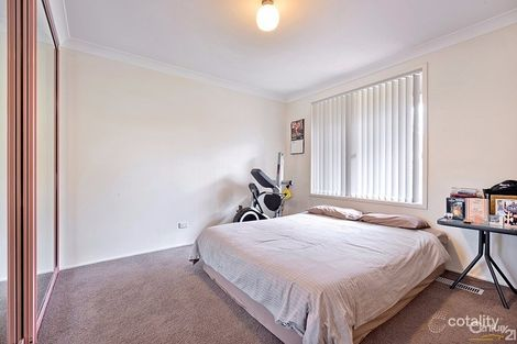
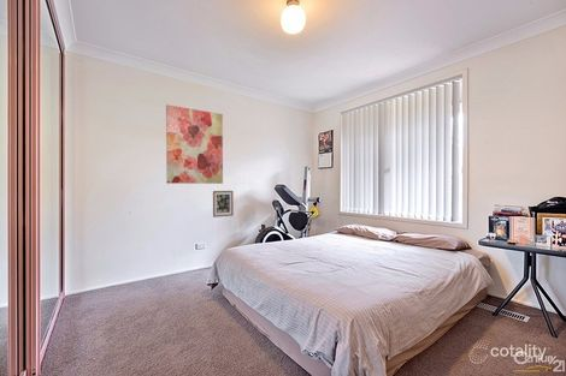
+ wall art (195, 147)
+ wall art (223, 203)
